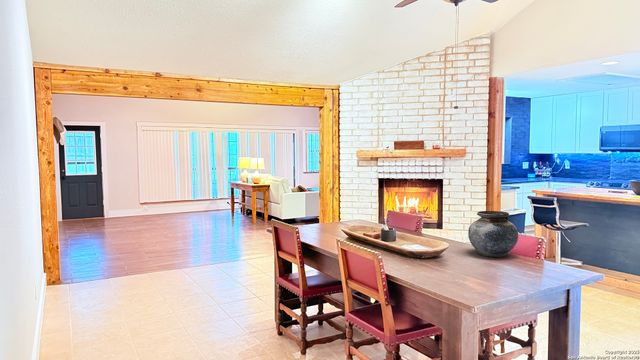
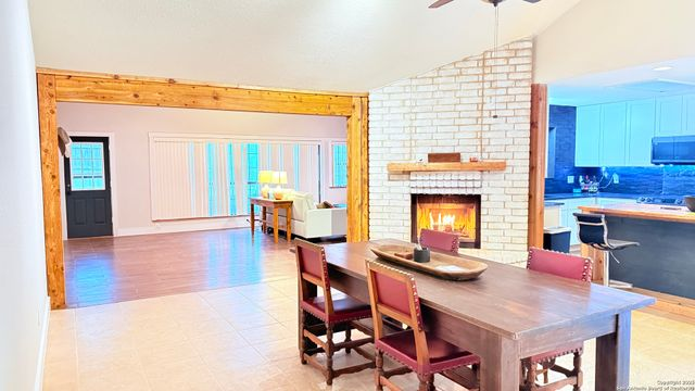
- vase (492, 233)
